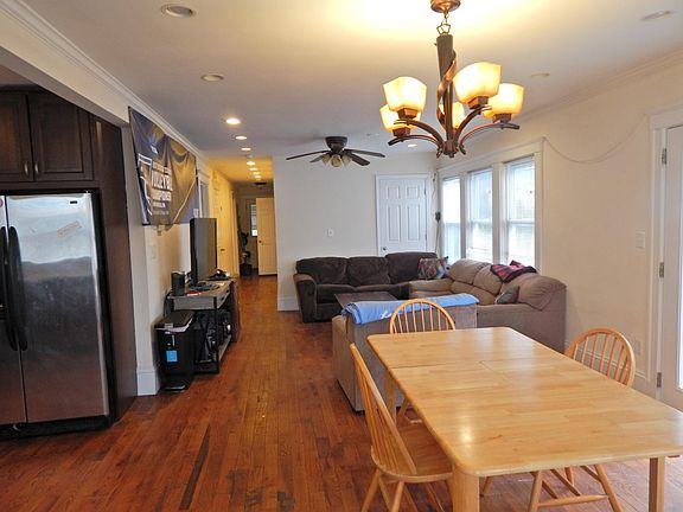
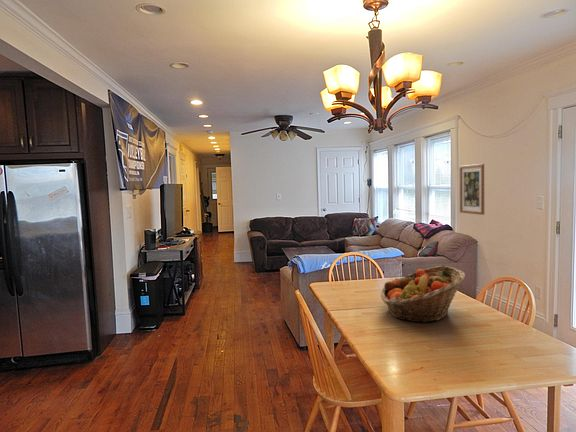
+ wall art (471, 189)
+ fruit basket (421, 291)
